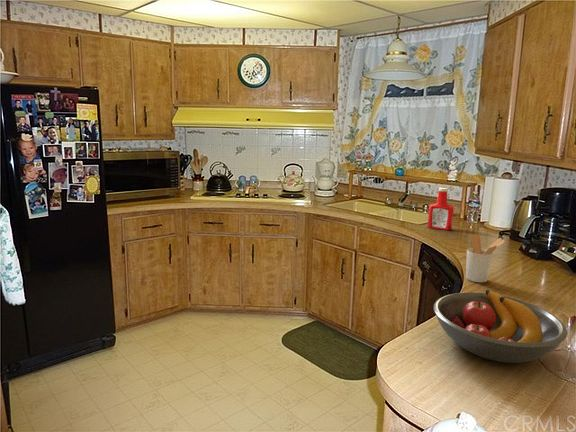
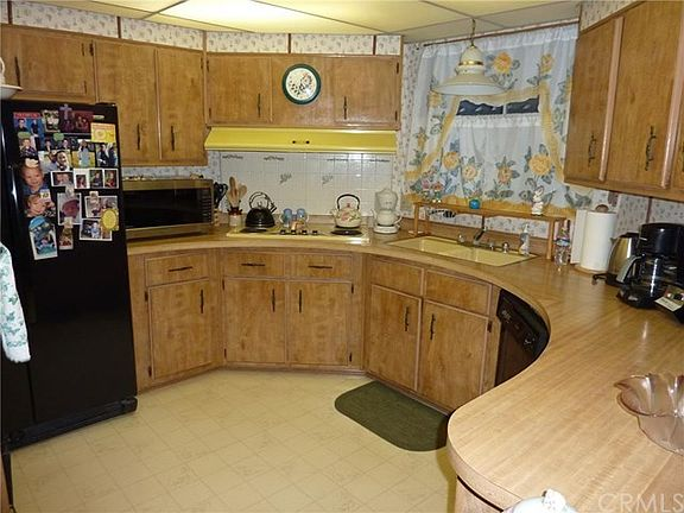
- utensil holder (484, 258)
- soap bottle (441, 208)
- fruit bowl (495, 326)
